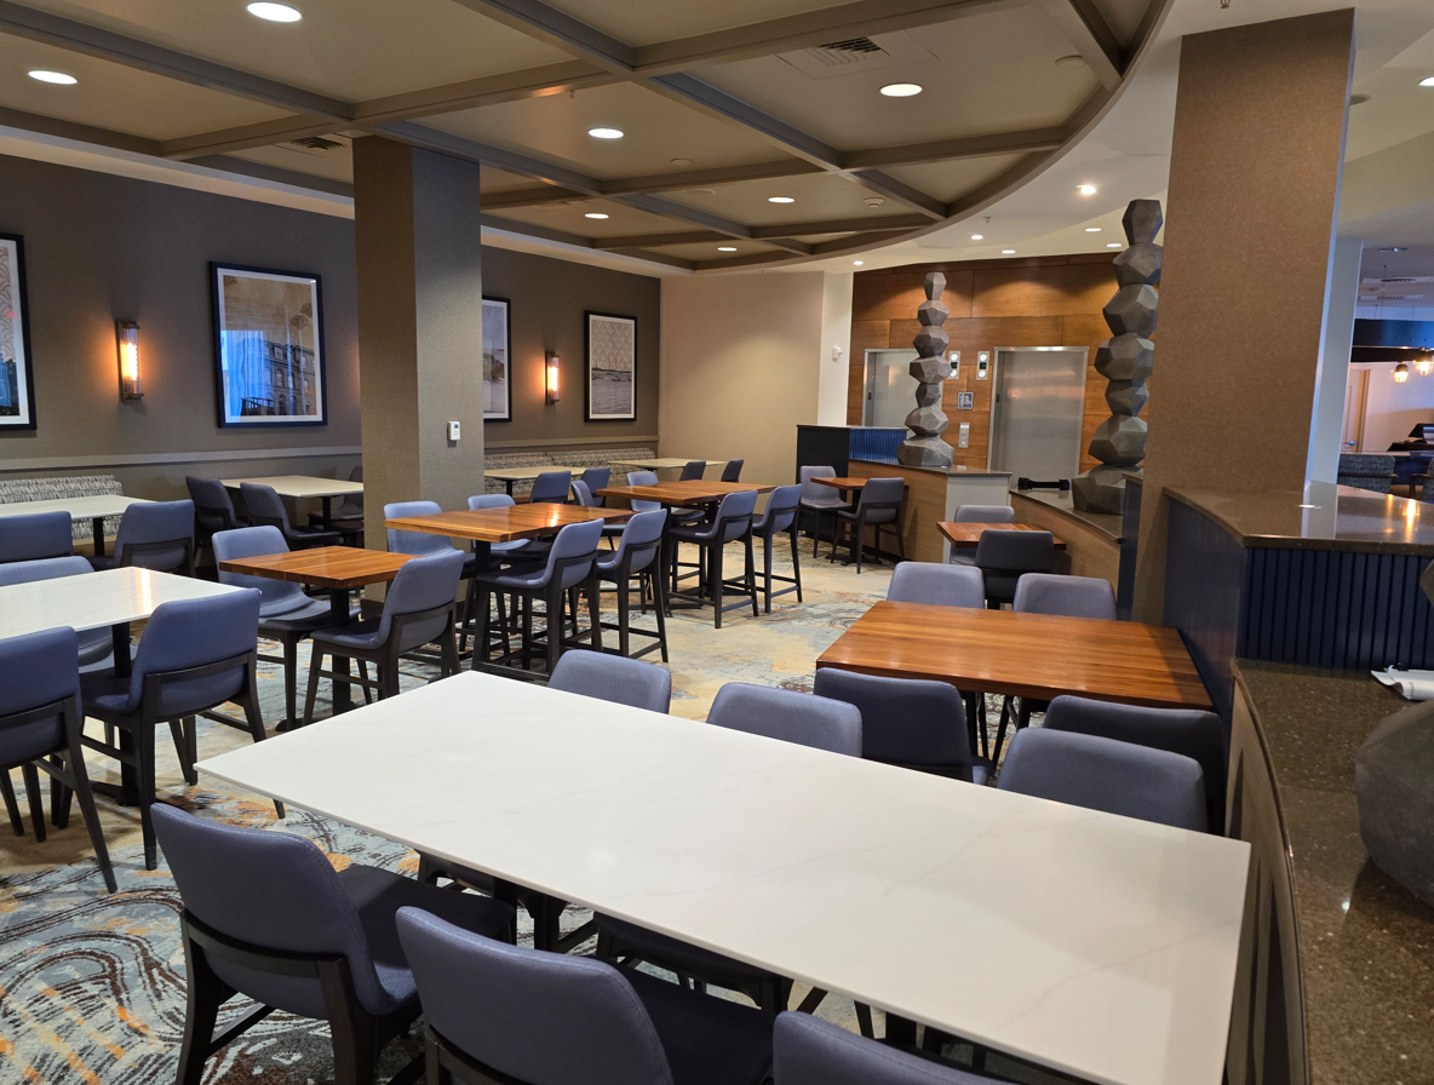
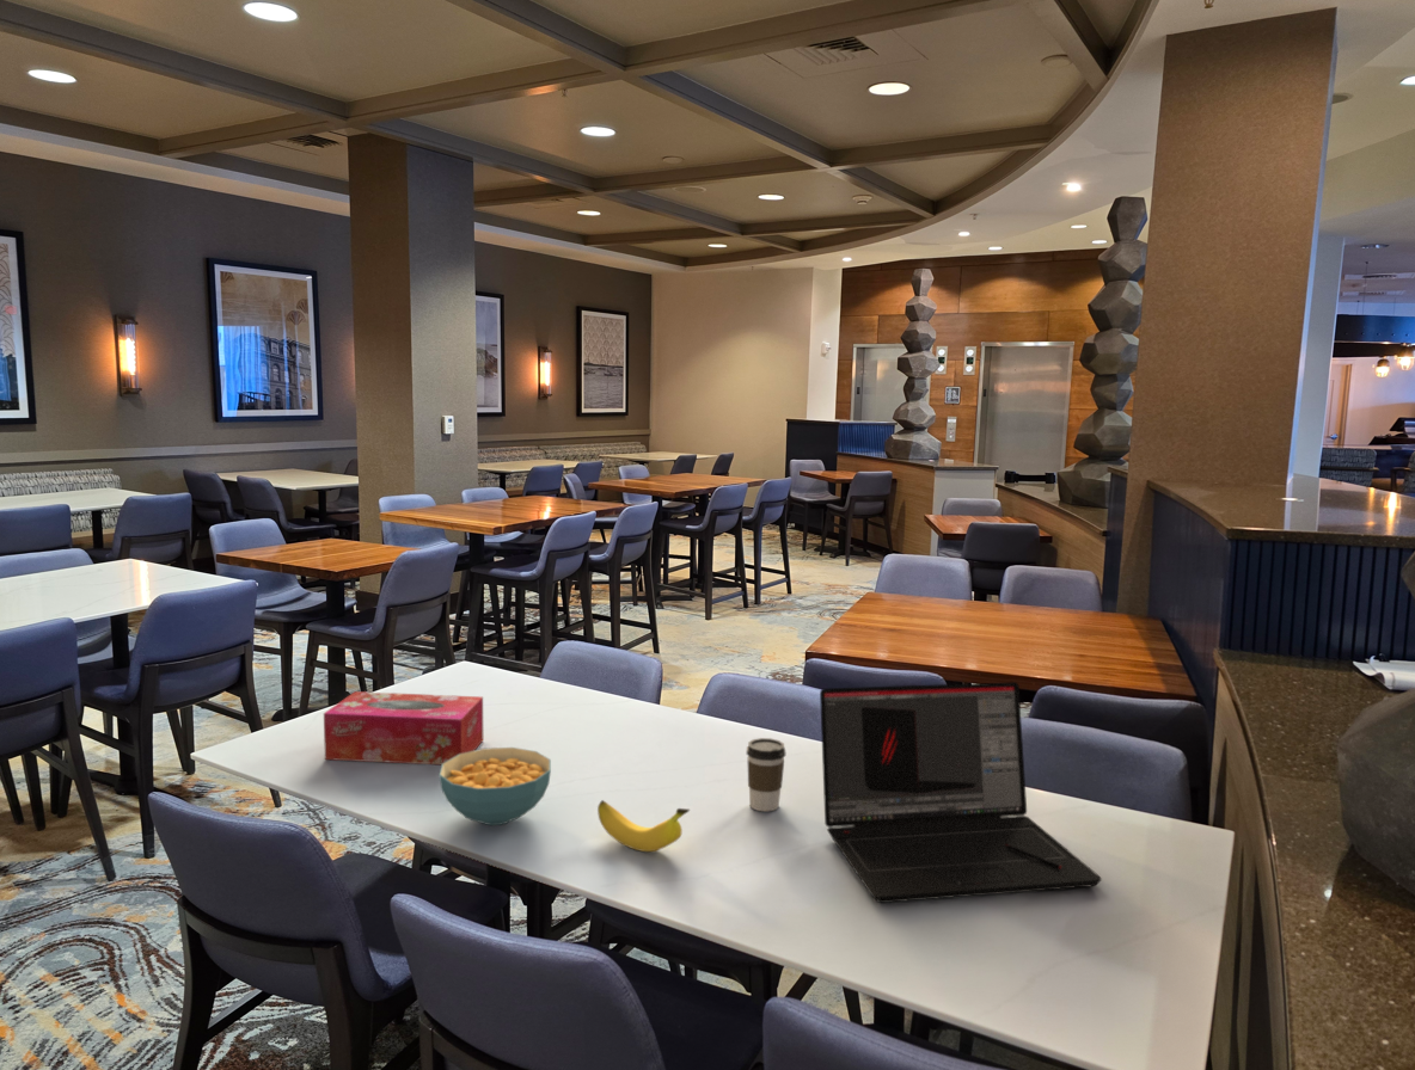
+ laptop (952, 782)
+ coffee cup (765, 774)
+ banana (642, 826)
+ tissue box (406, 727)
+ cereal bowl (496, 792)
